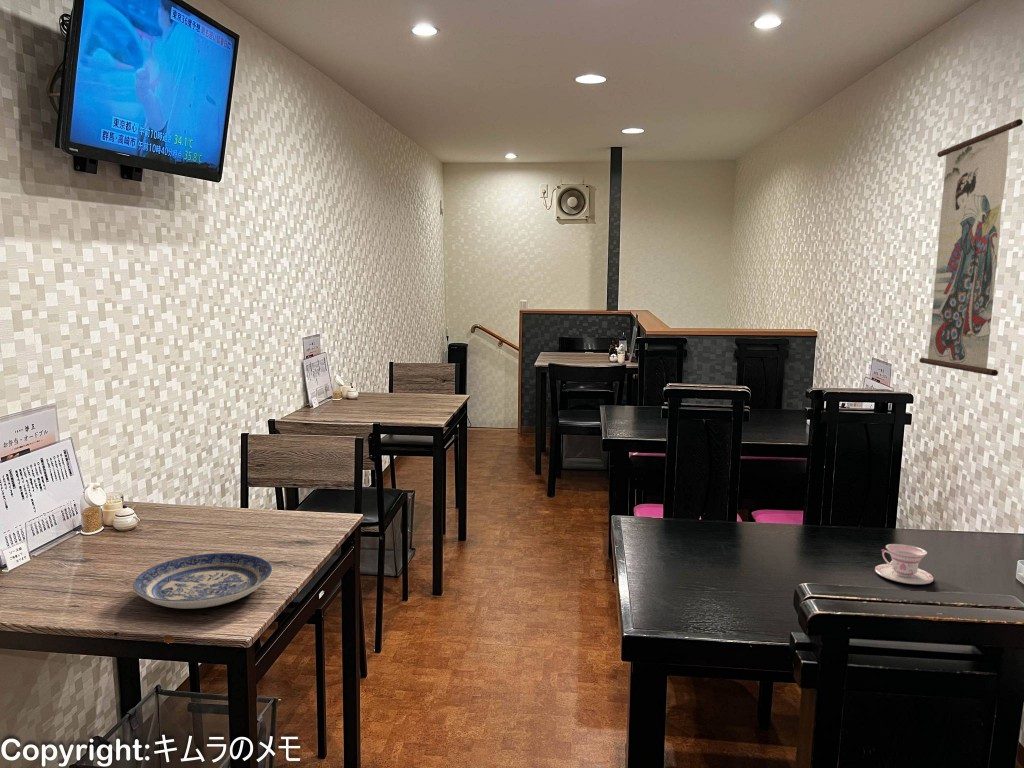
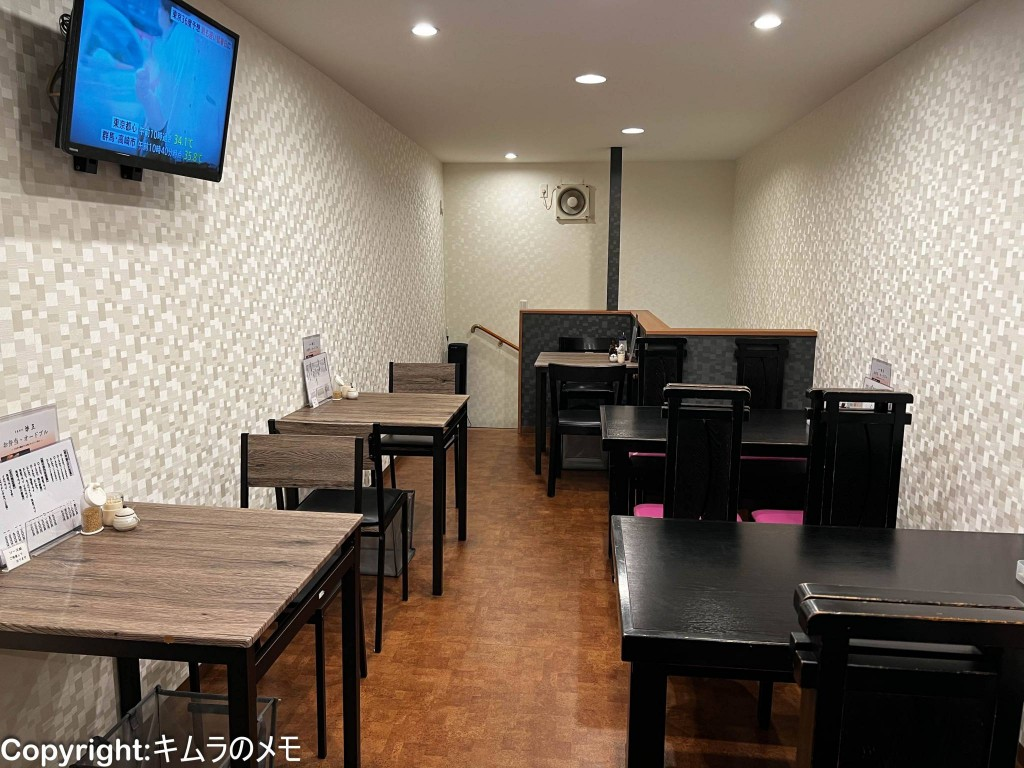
- wall scroll (966, 237)
- plate (205, 583)
- teacup (904, 562)
